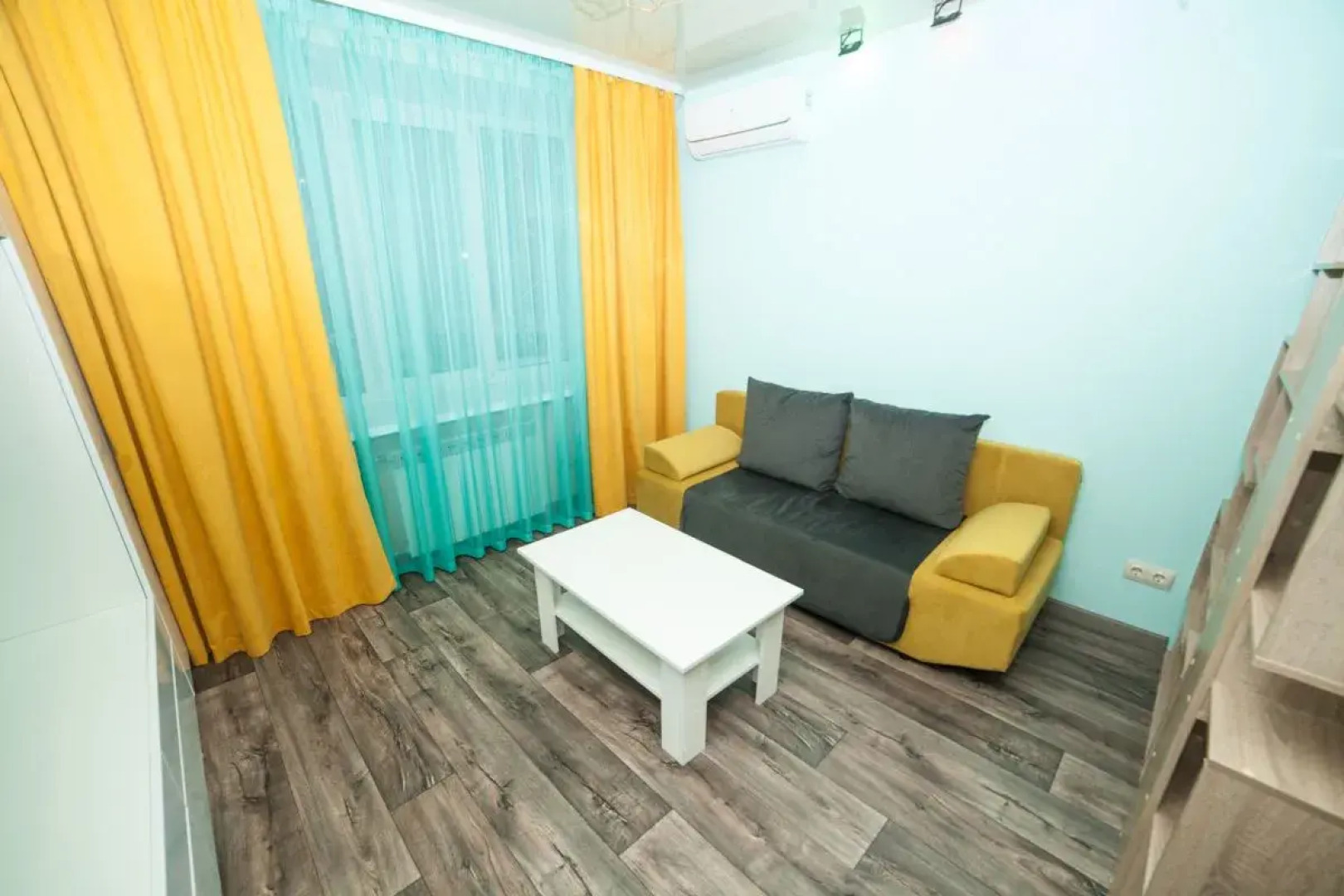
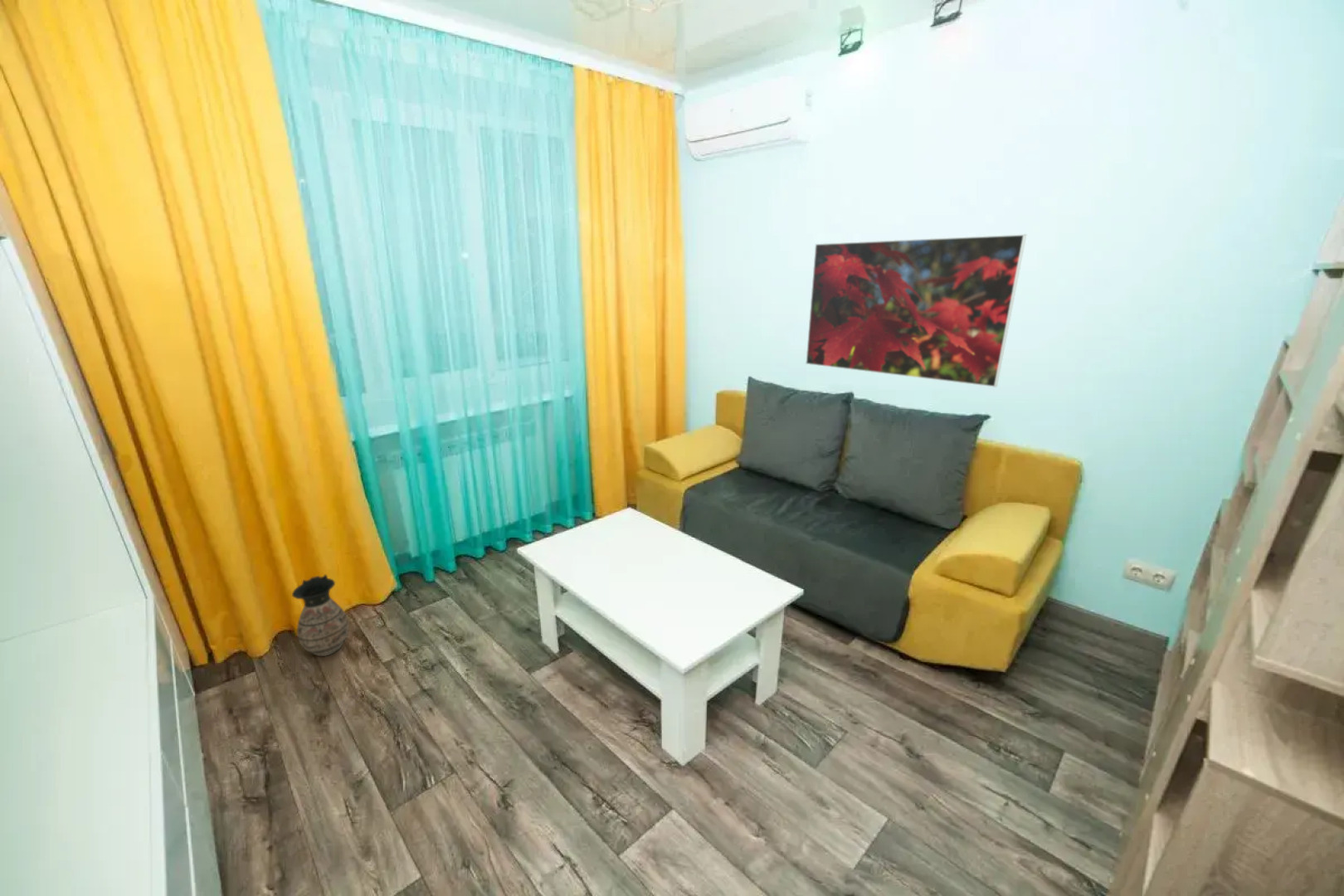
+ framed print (898, 309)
+ ceramic jug (320, 616)
